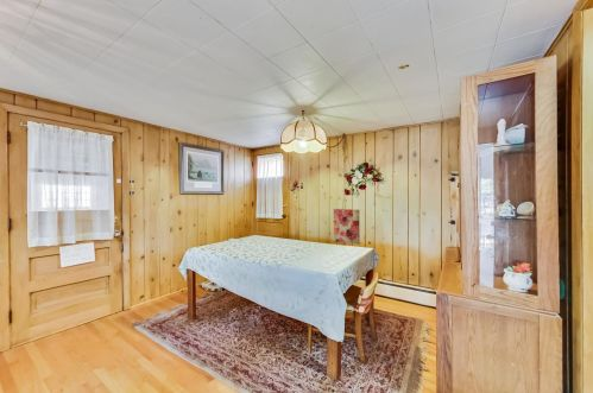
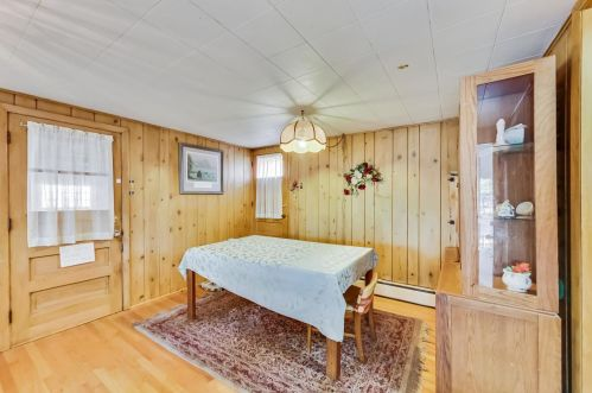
- wall art (346, 226)
